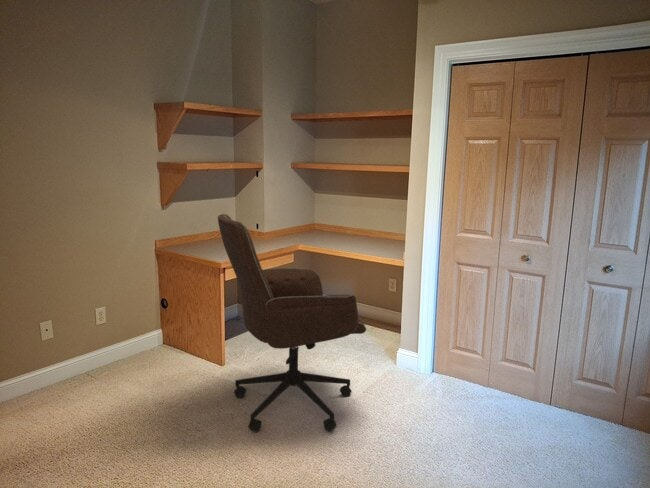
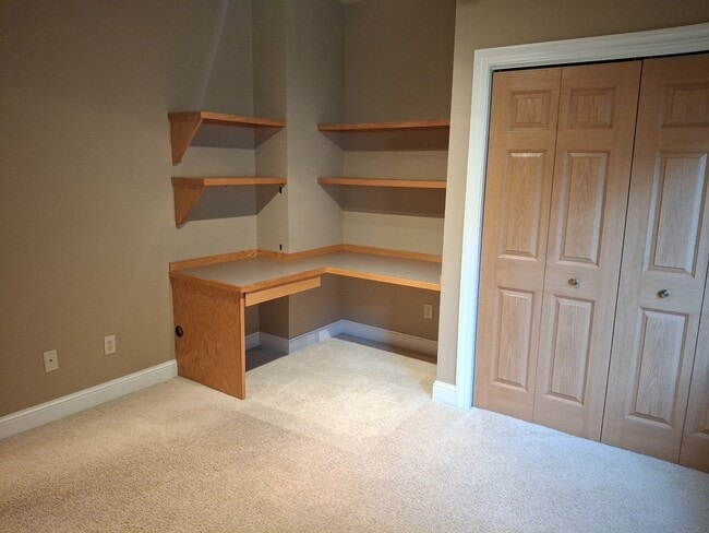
- office chair (290, 313)
